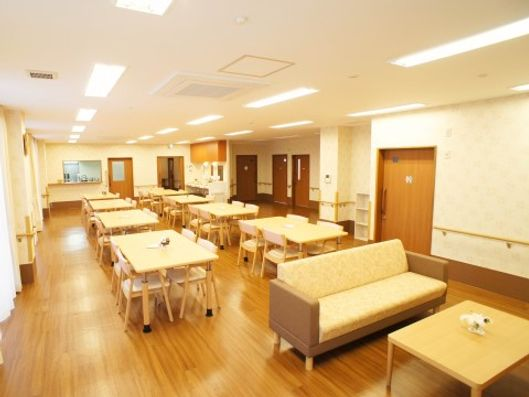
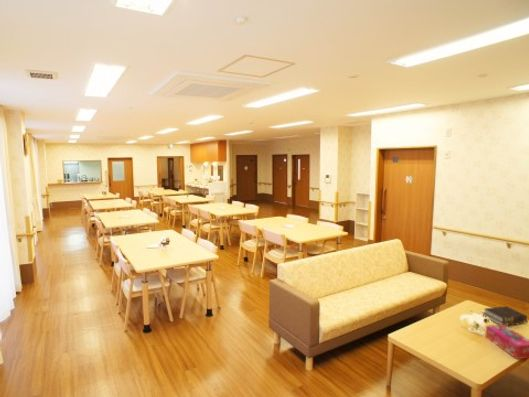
+ bible (504, 315)
+ tissue box (509, 340)
